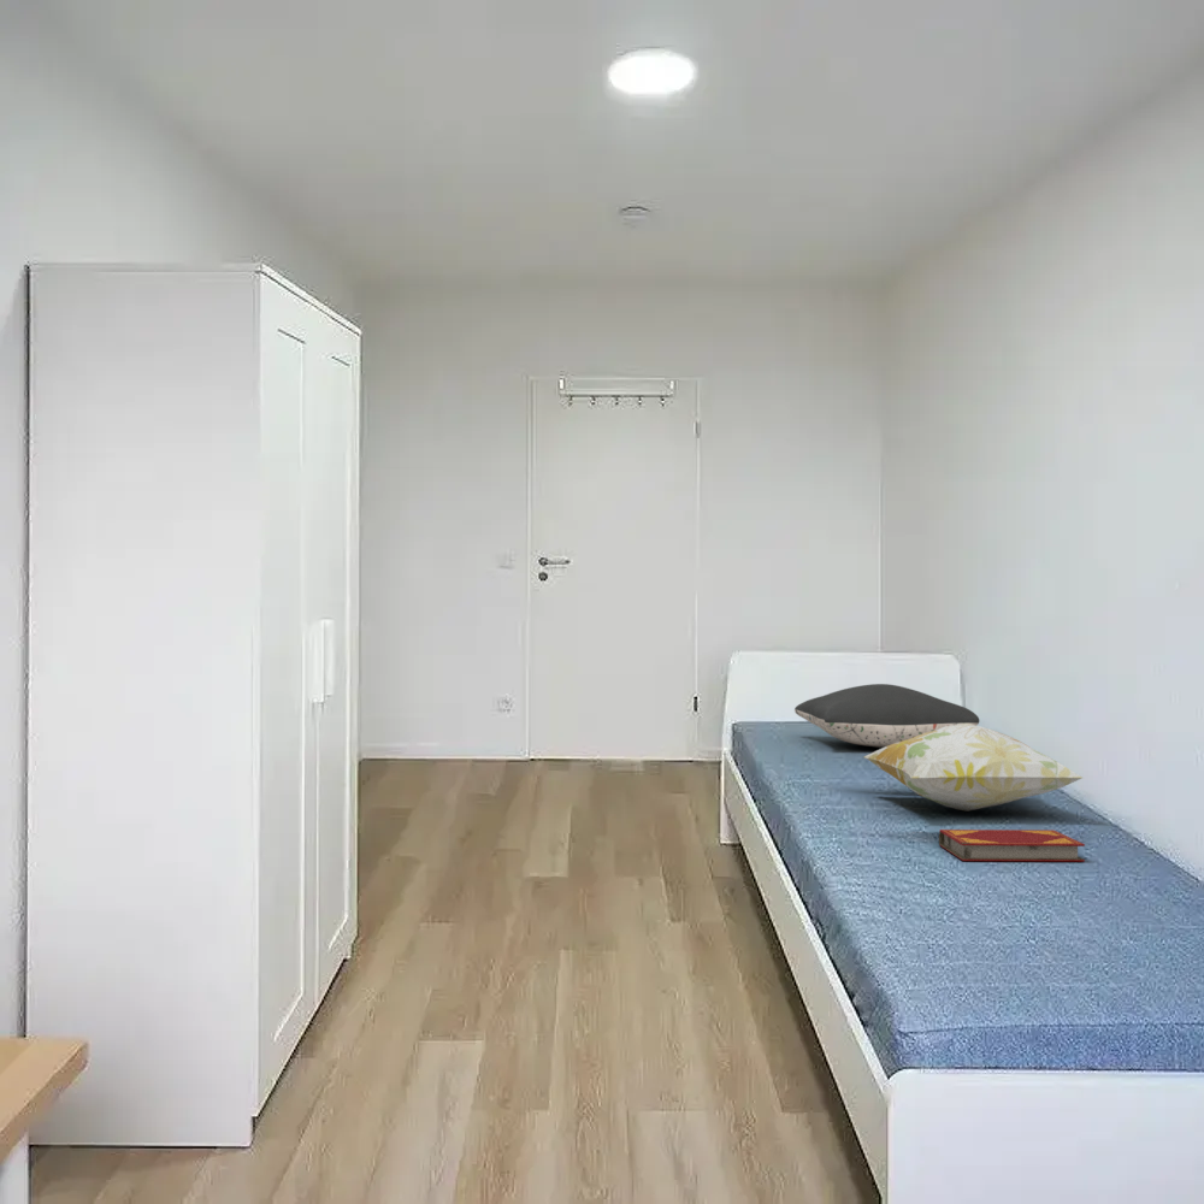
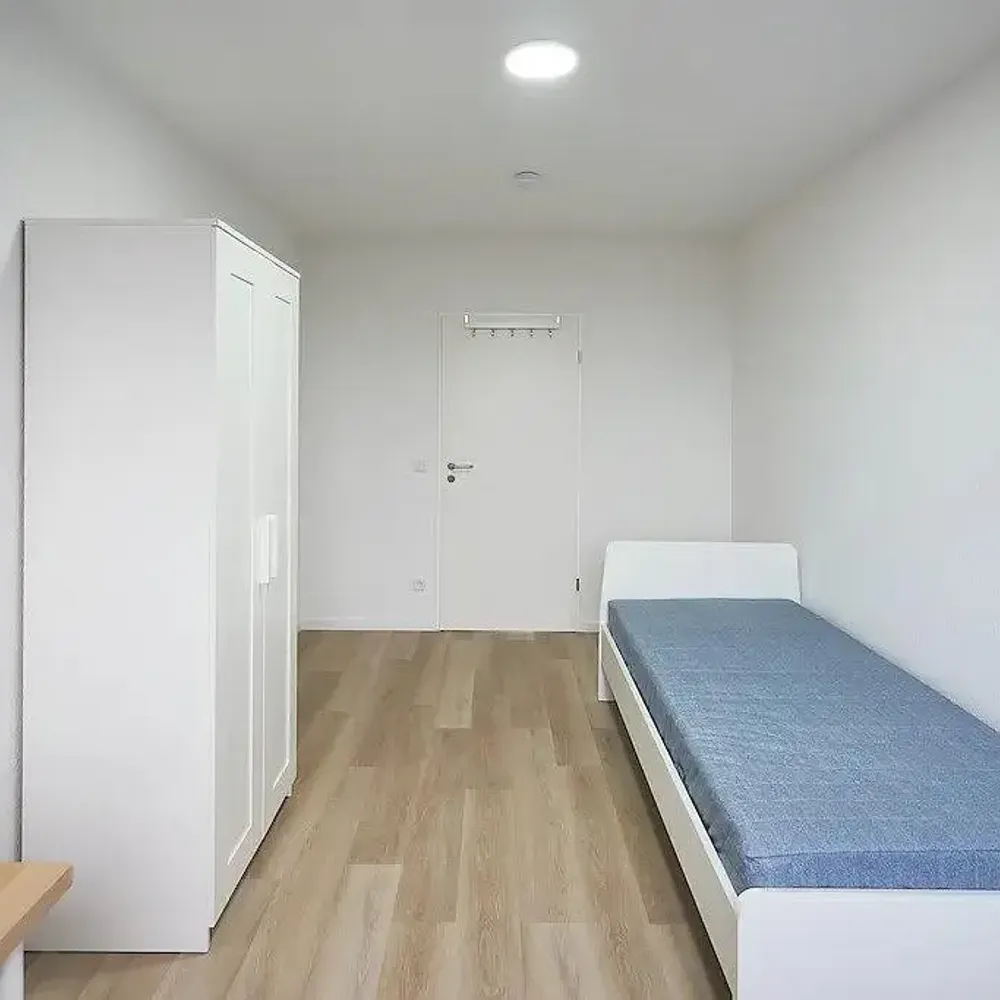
- hardback book (1009, 844)
- pillow (881, 714)
- decorative pillow (967, 766)
